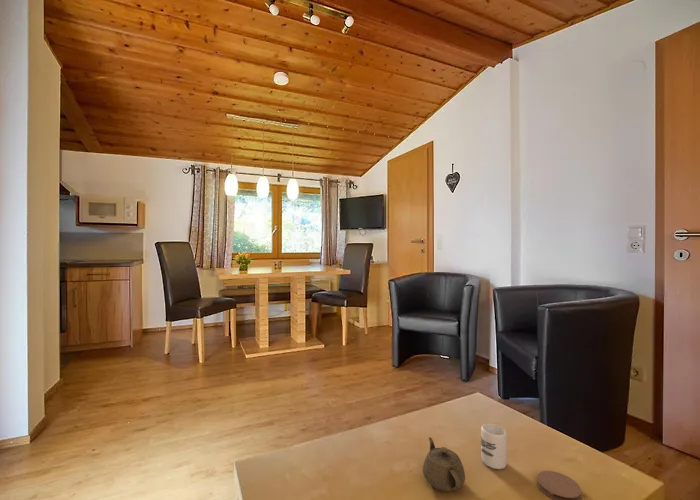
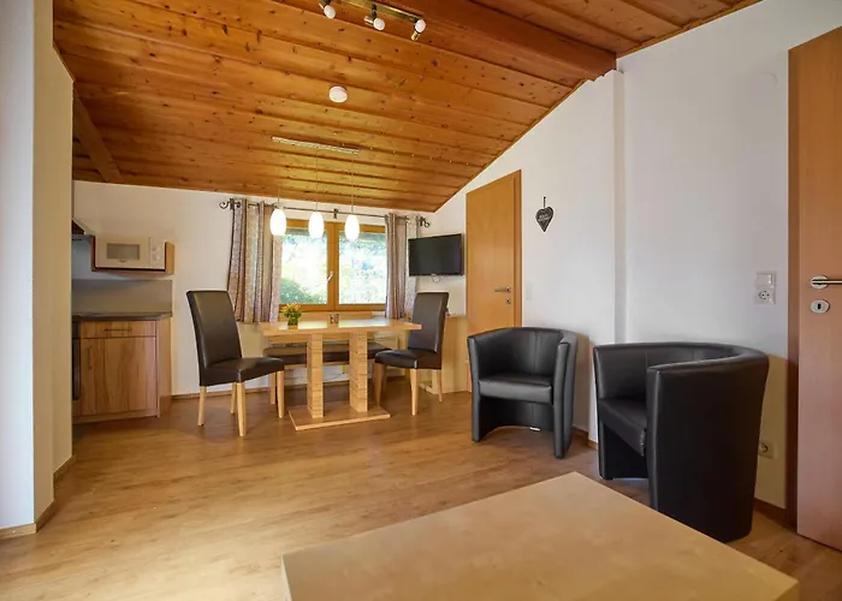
- teapot (442, 463)
- coaster (558, 486)
- cup (493, 445)
